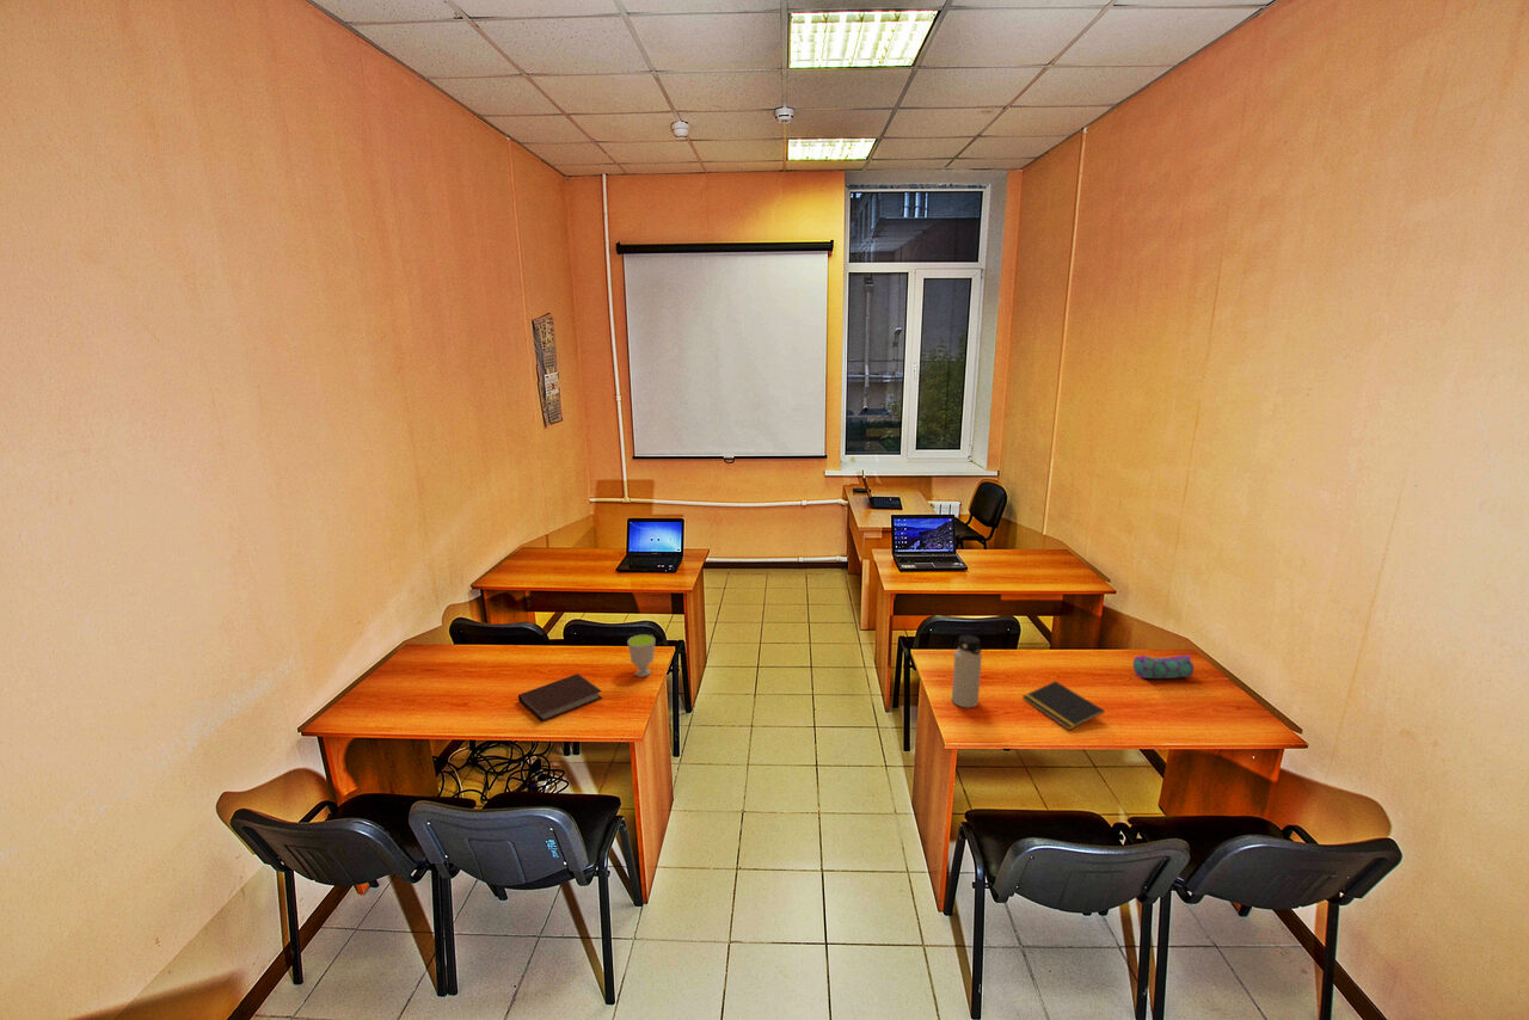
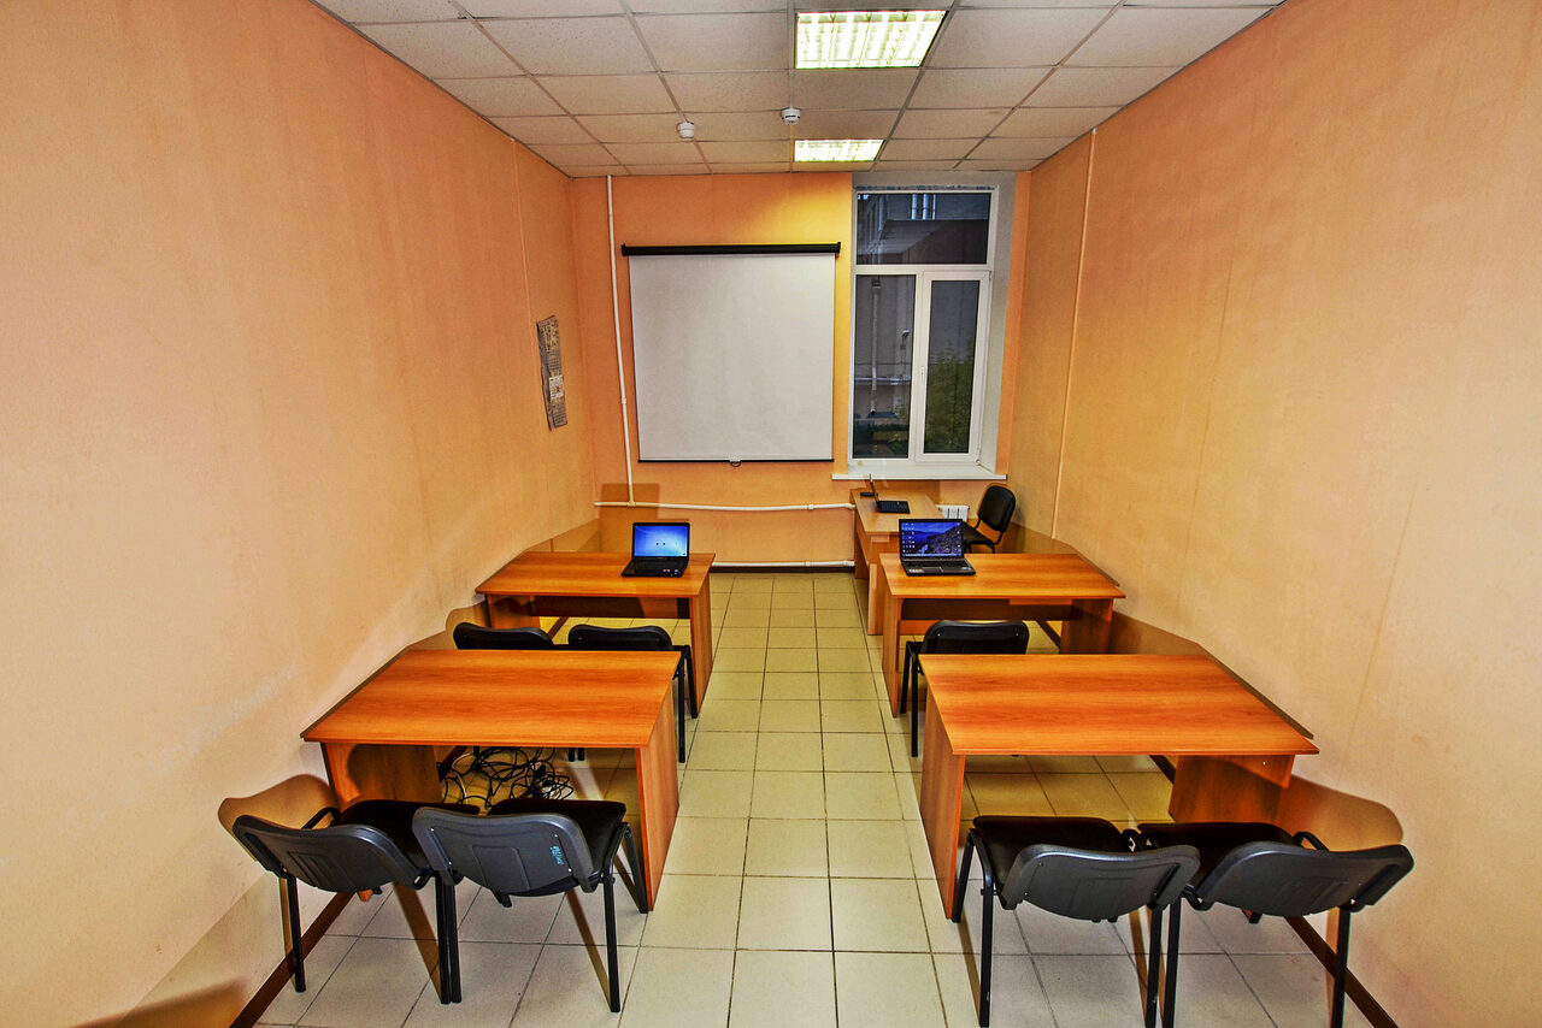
- cup (641, 657)
- notepad (1062, 703)
- notebook (560, 695)
- water bottle (966, 670)
- pencil case (1162, 665)
